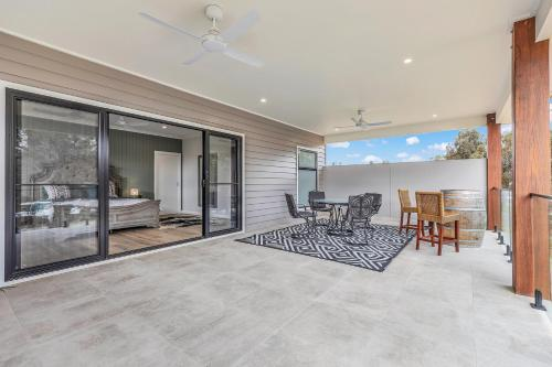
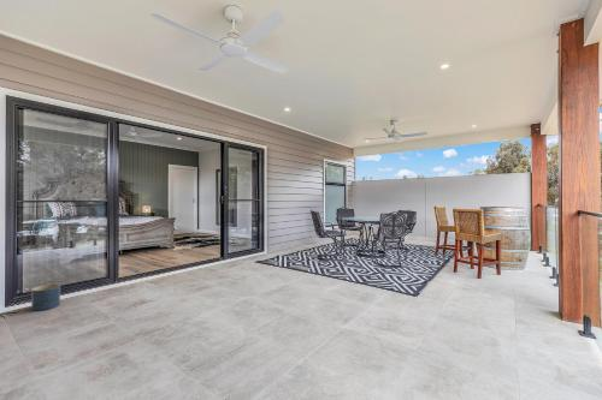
+ planter (46, 297)
